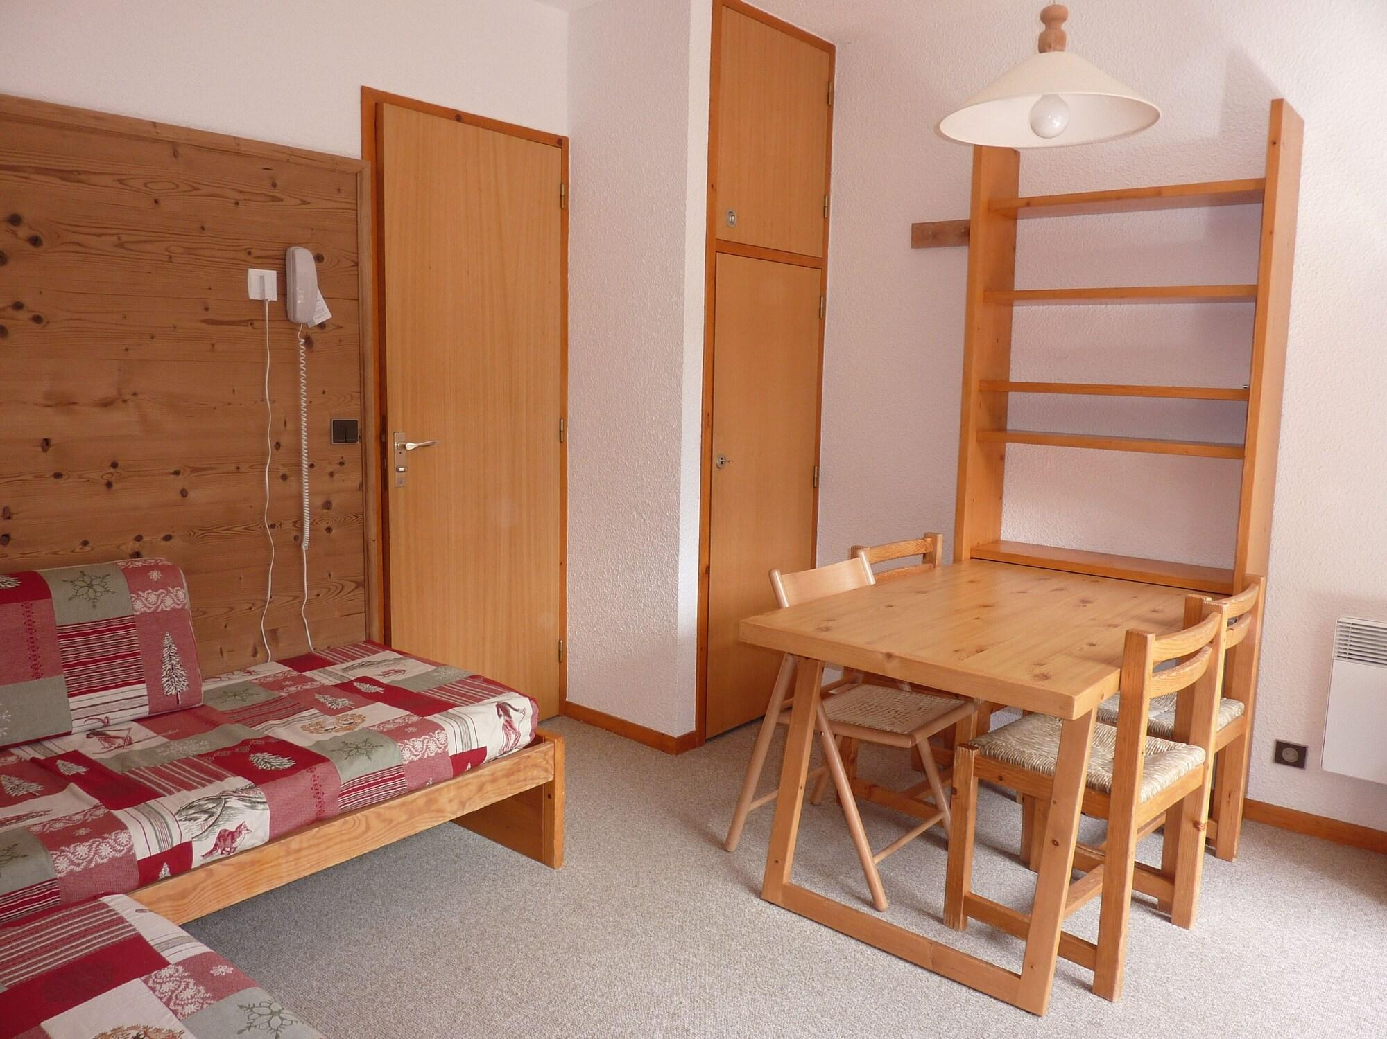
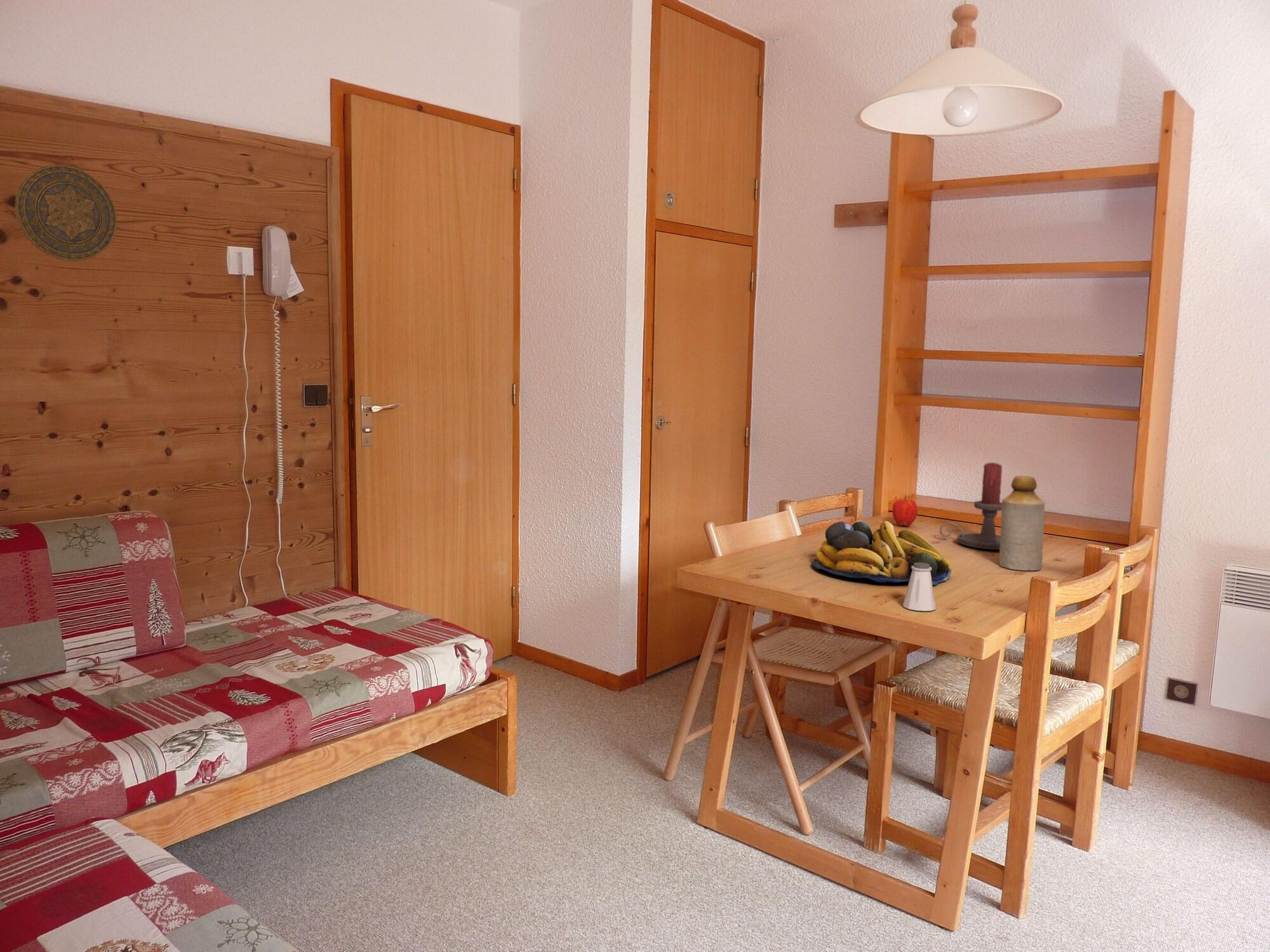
+ saltshaker (920, 585)
+ bottle (1022, 521)
+ decorative plate (69, 213)
+ candle holder (980, 503)
+ fruit bowl (880, 546)
+ apple (904, 510)
